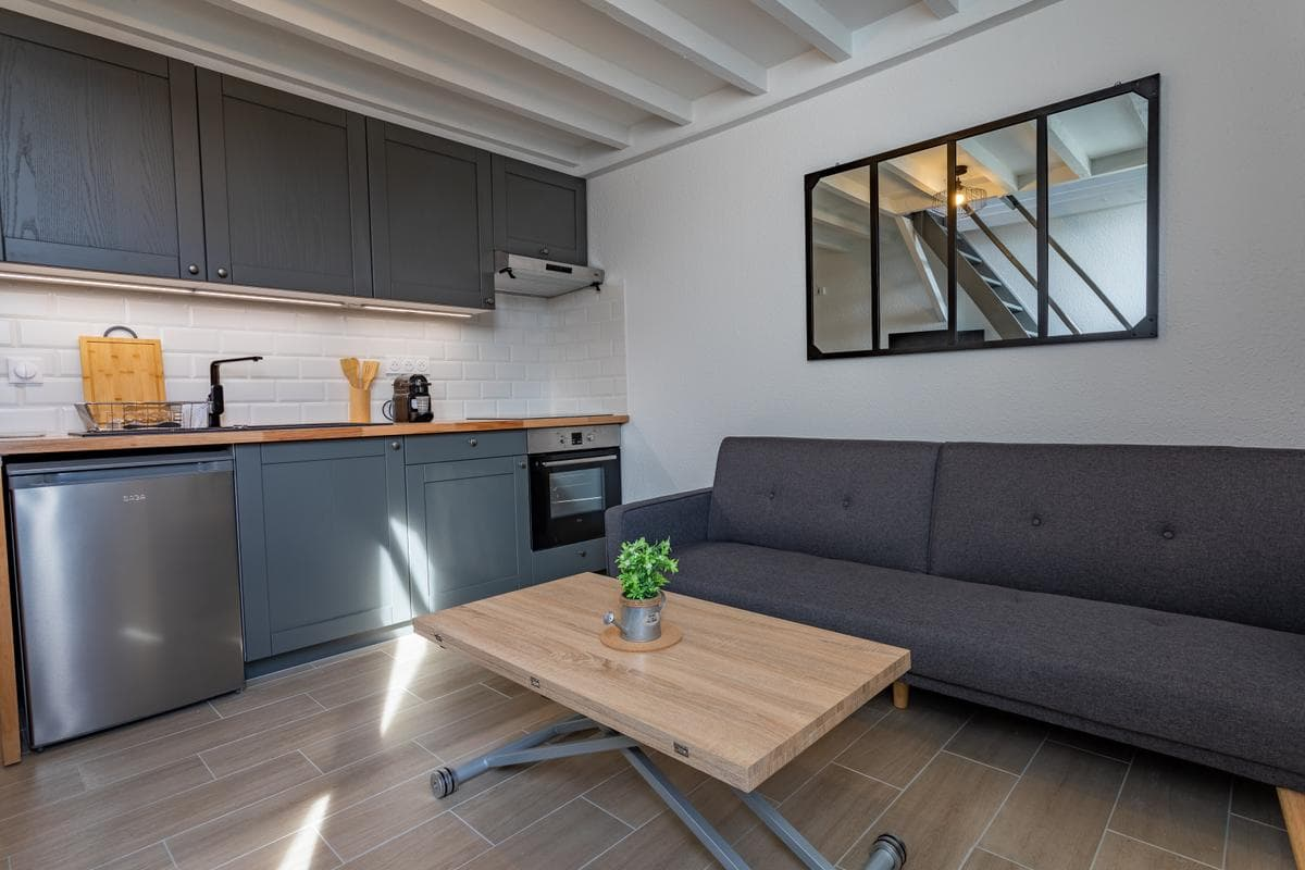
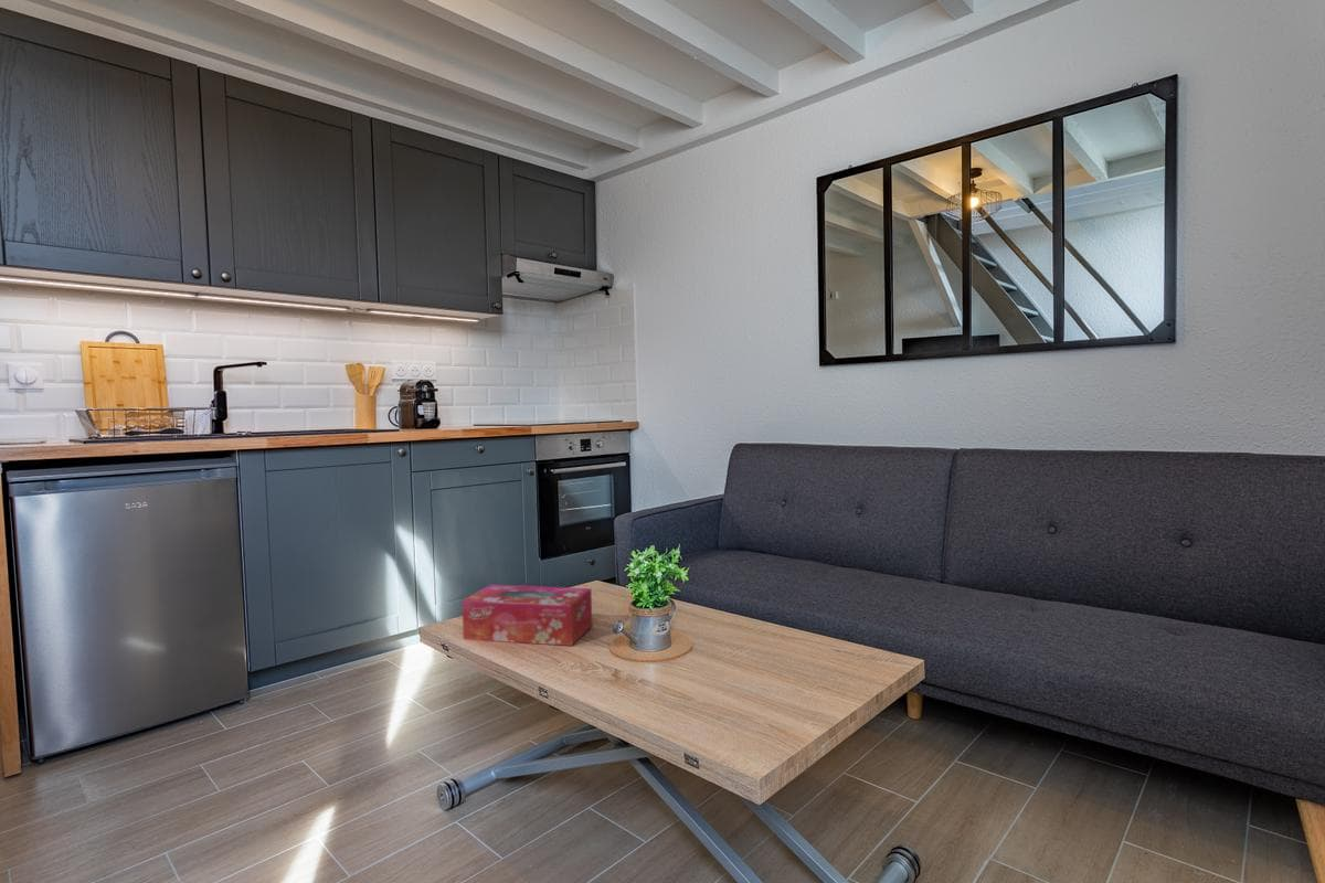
+ tissue box (528, 613)
